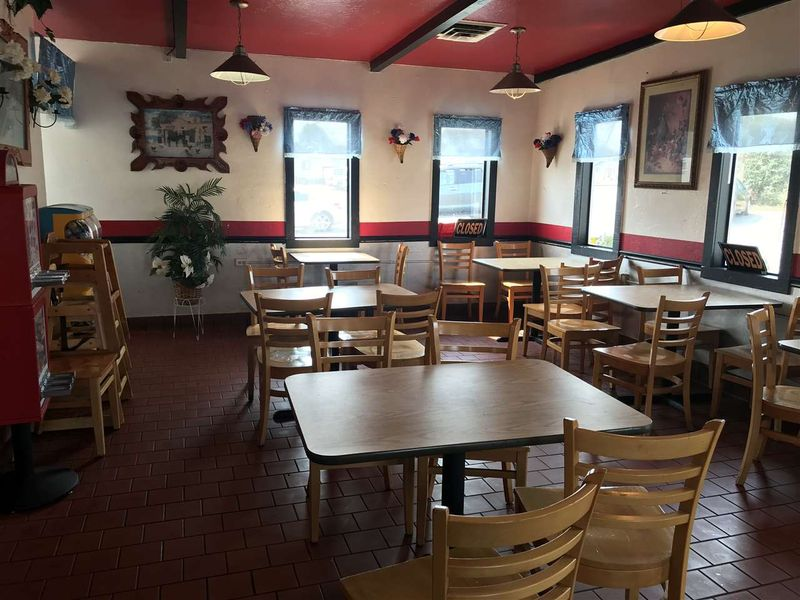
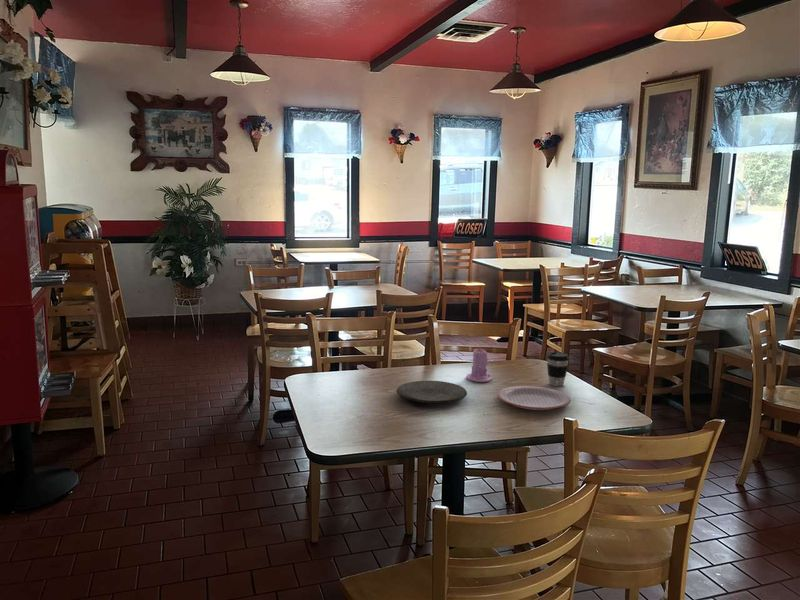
+ plate (533, 398)
+ plate (431, 393)
+ coffee cup (557, 369)
+ candle (479, 362)
